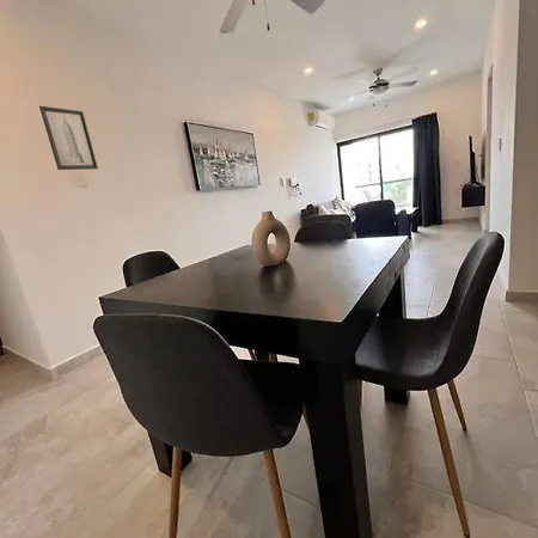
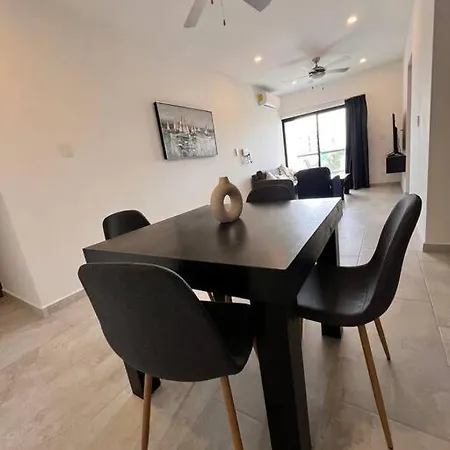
- wall art (71, 139)
